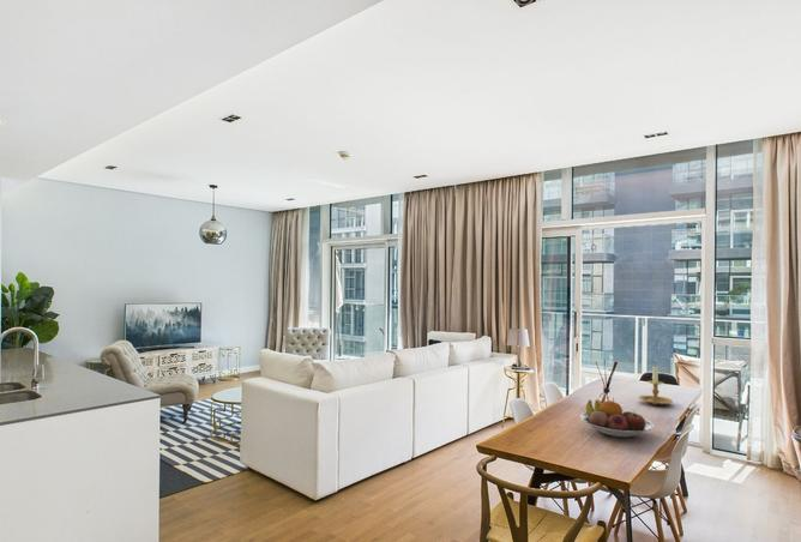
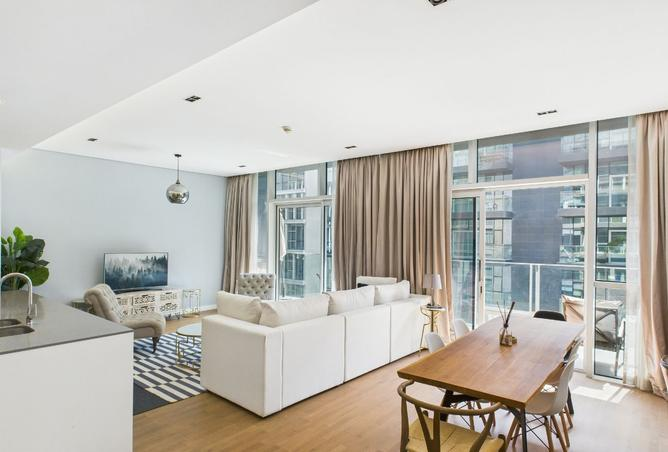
- fruit bowl (615, 417)
- candle holder (655, 384)
